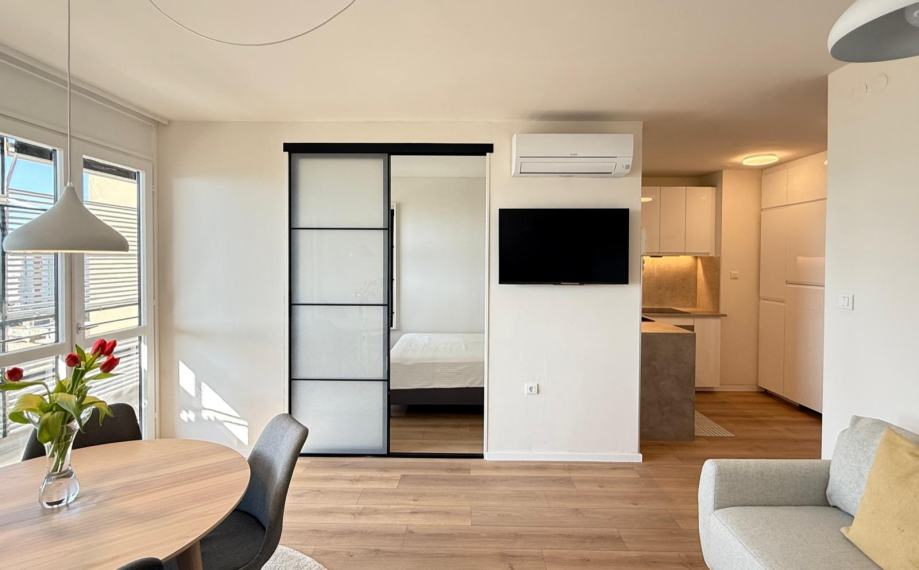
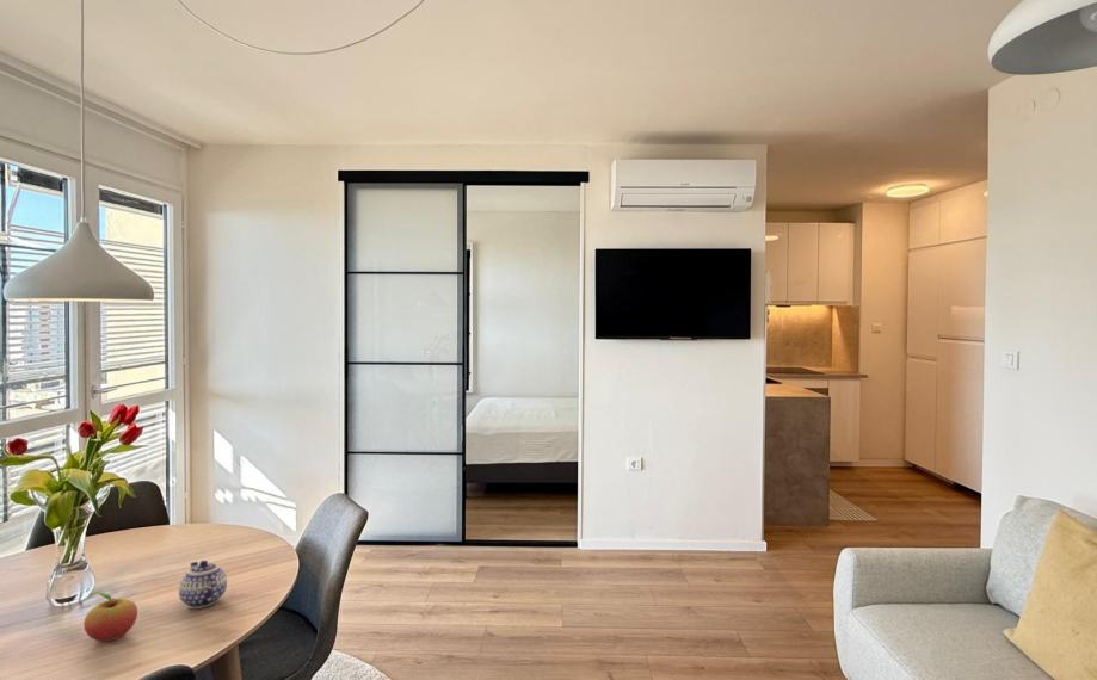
+ teapot (203, 581)
+ fruit (111, 614)
